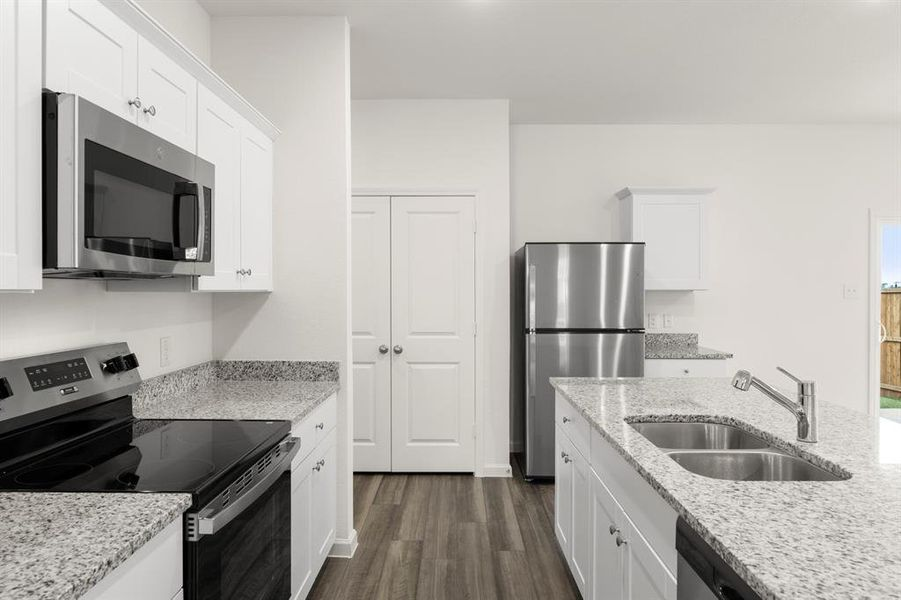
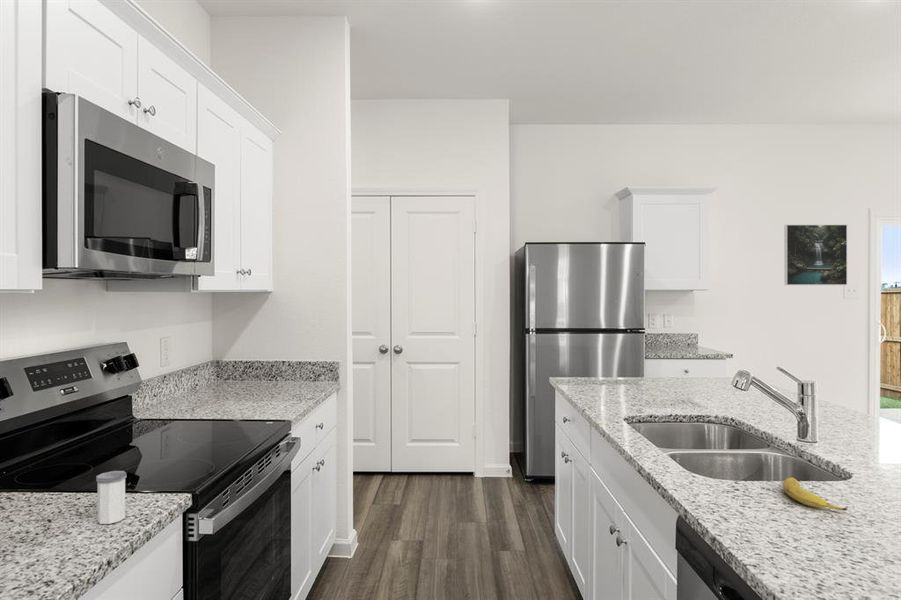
+ banana (809, 492)
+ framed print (815, 254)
+ salt shaker (111, 497)
